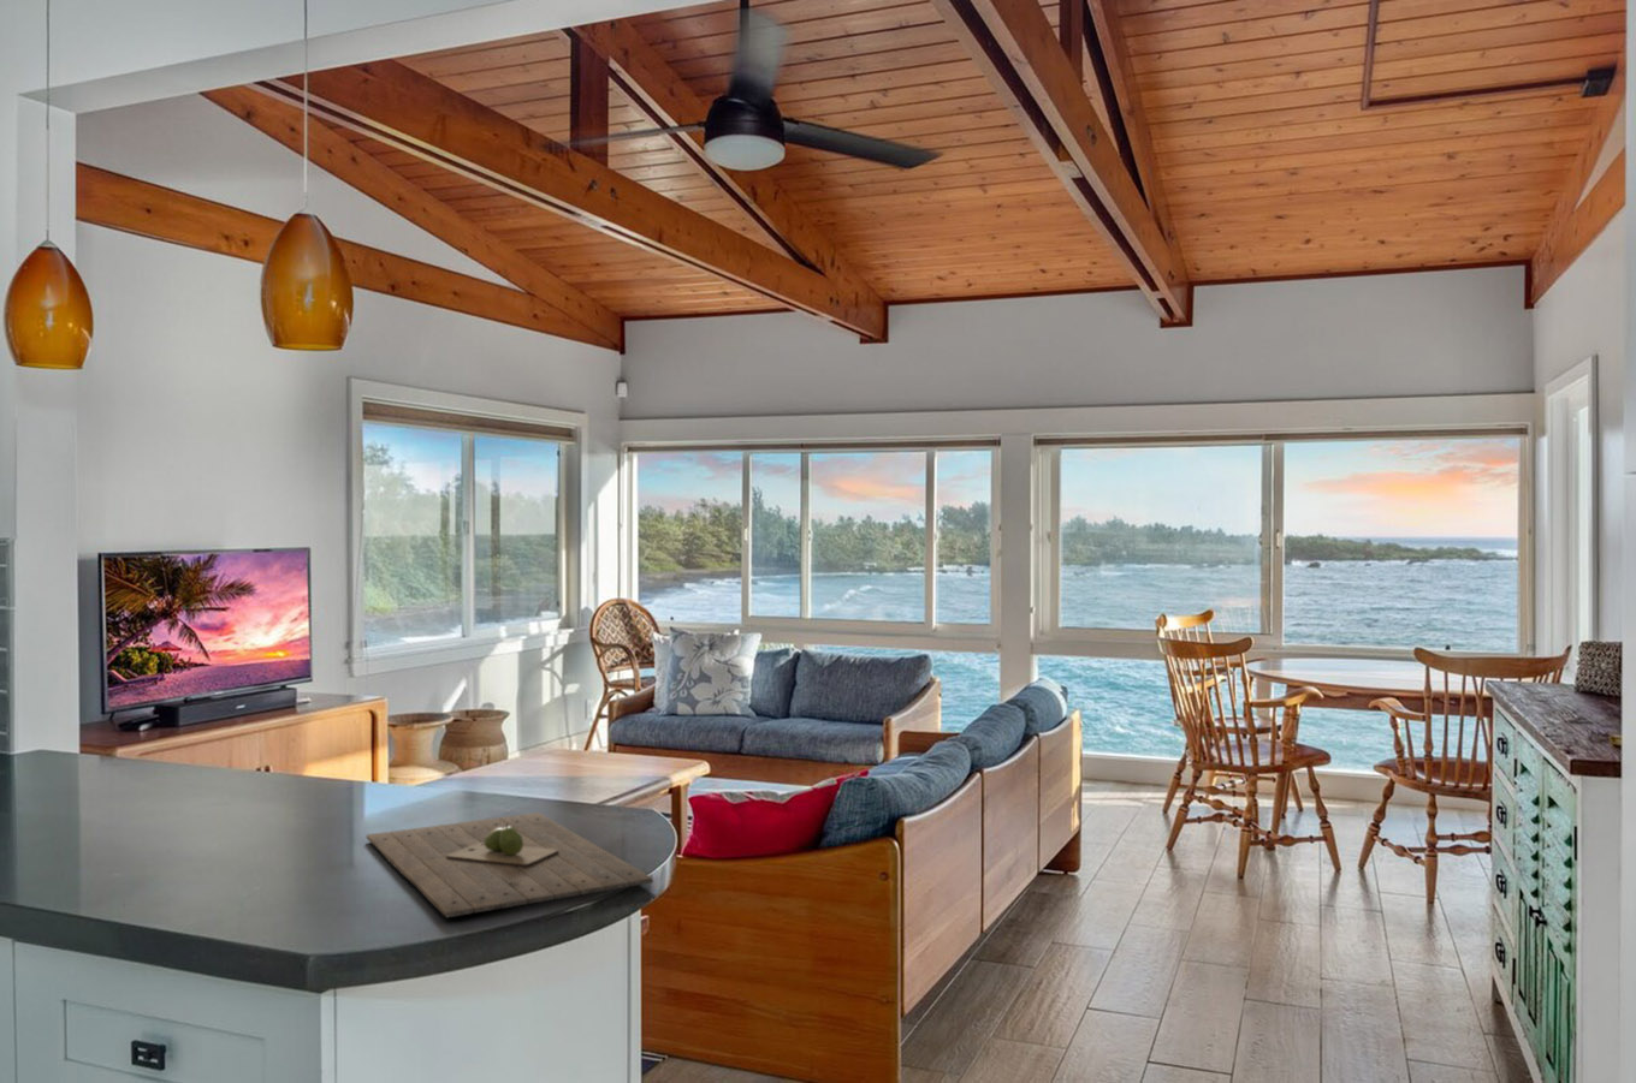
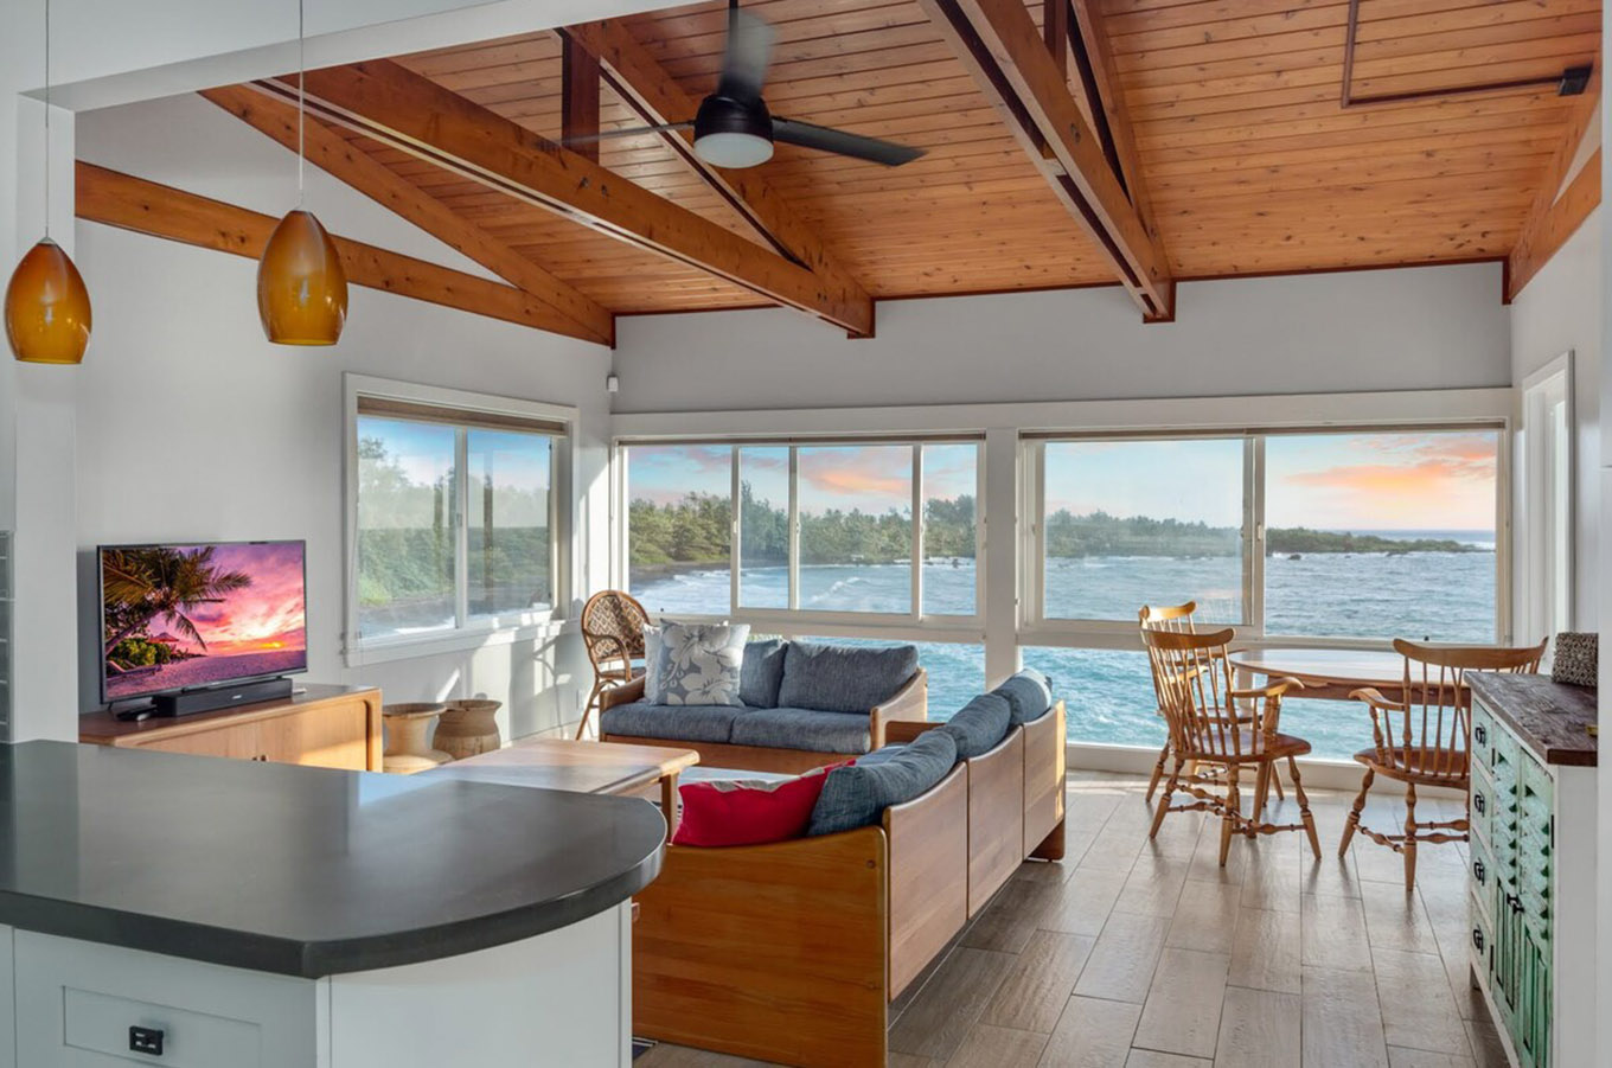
- cutting board (499, 841)
